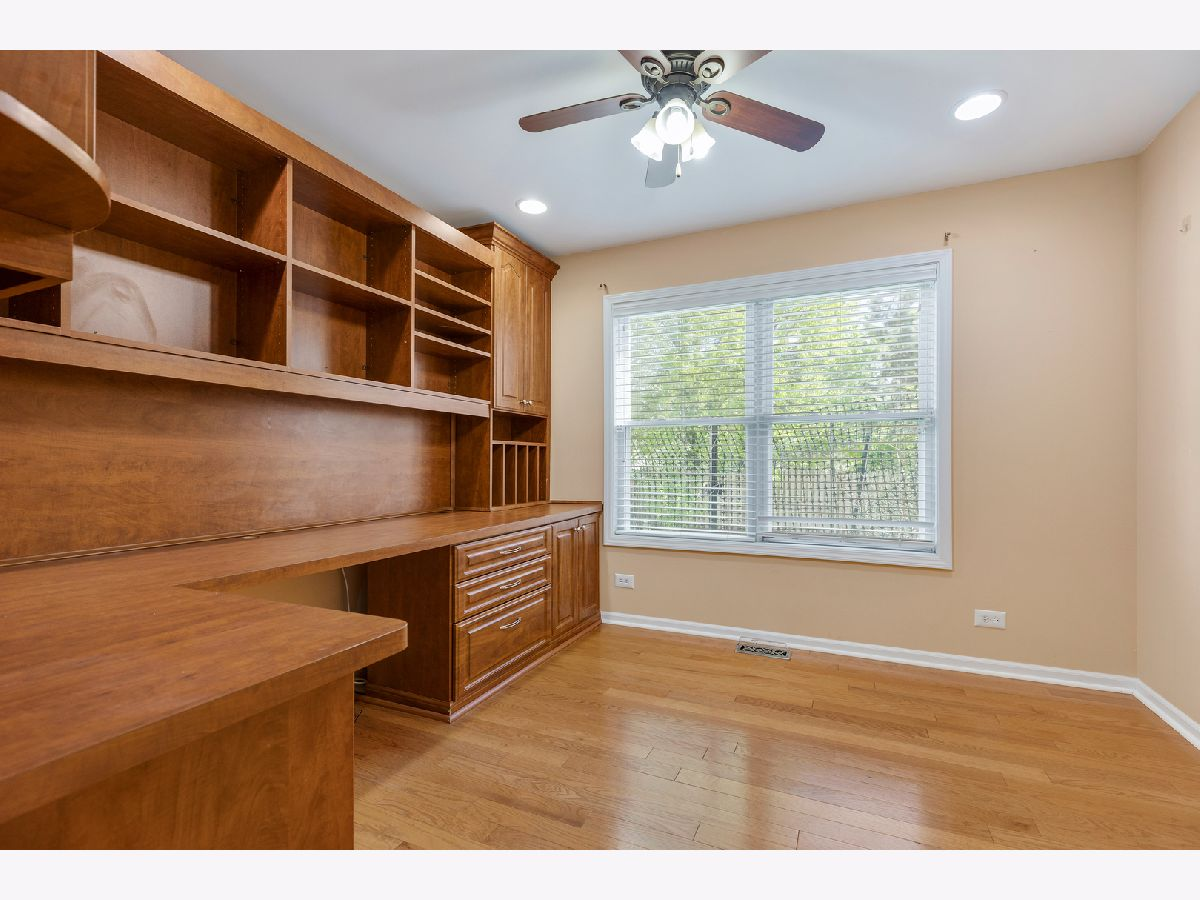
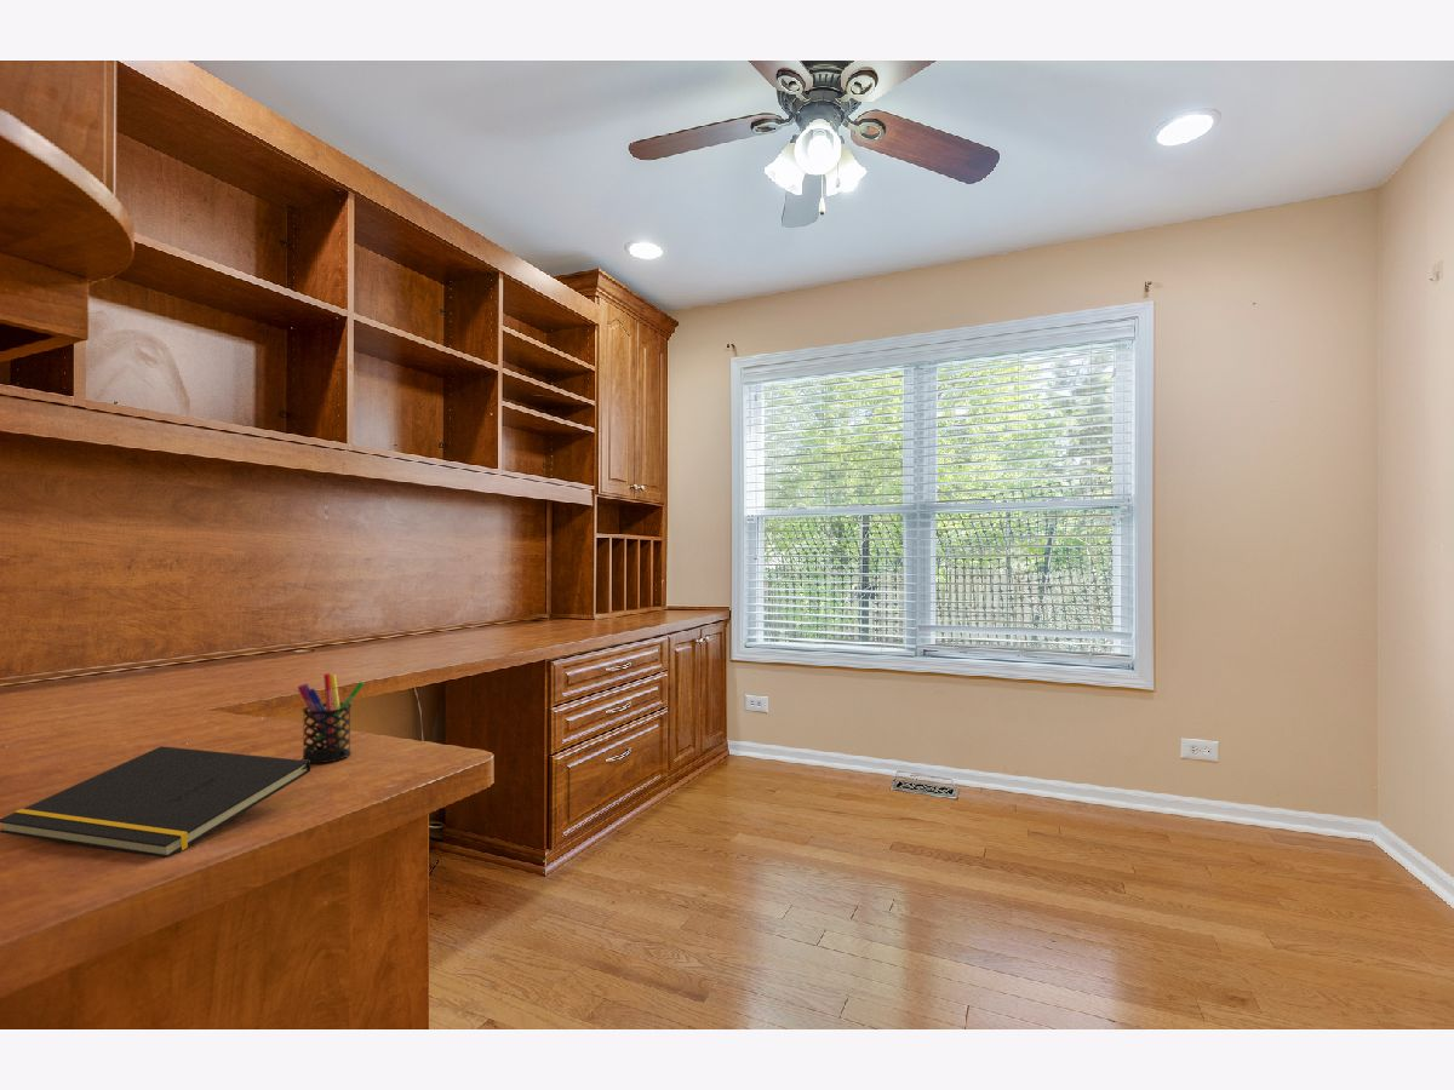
+ notepad (164, 793)
+ pen holder (332, 713)
